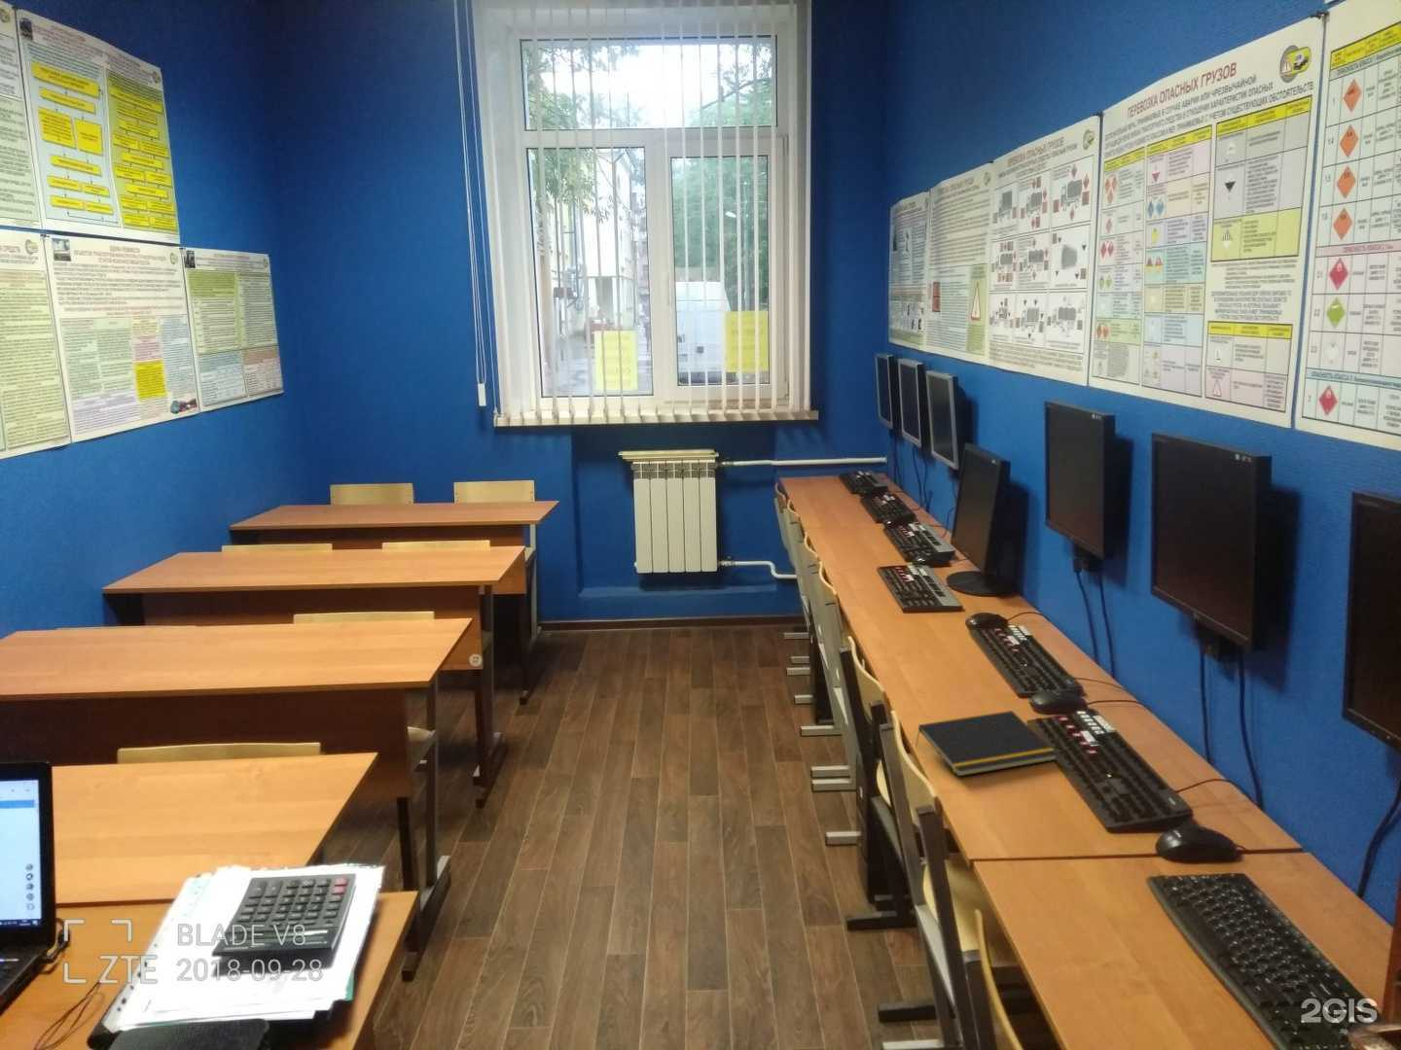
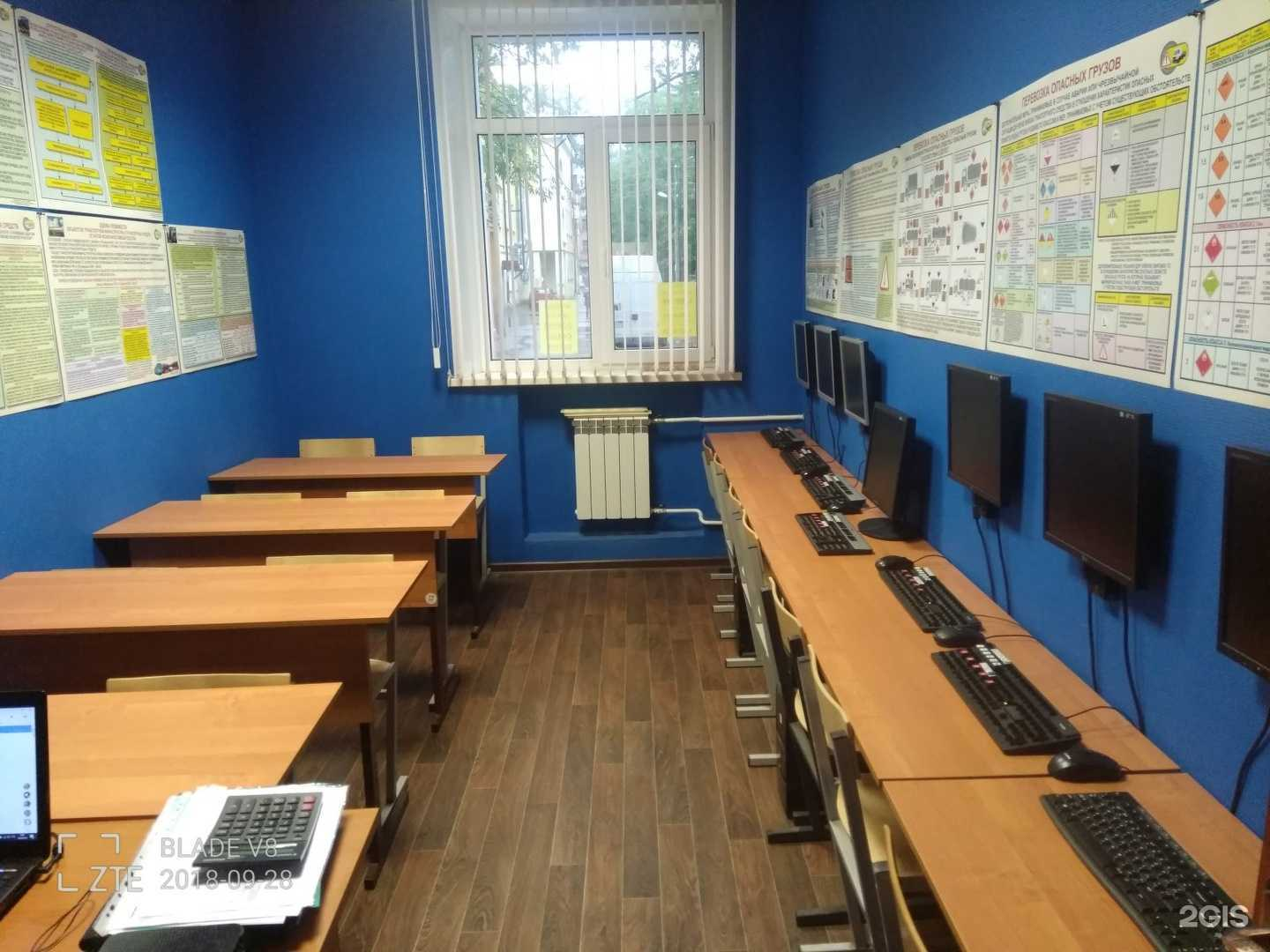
- notepad (985, 742)
